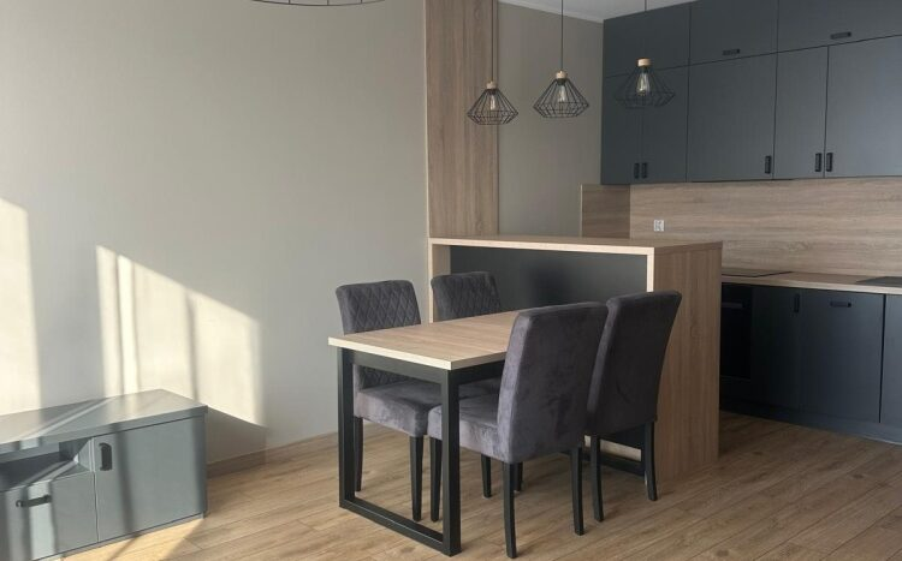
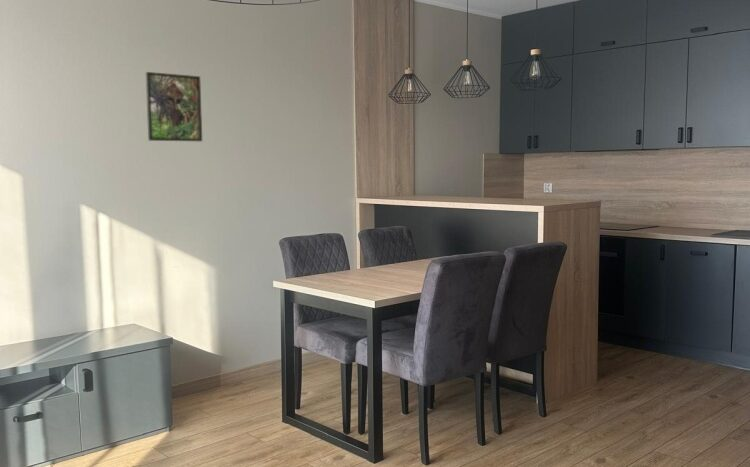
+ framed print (174, 107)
